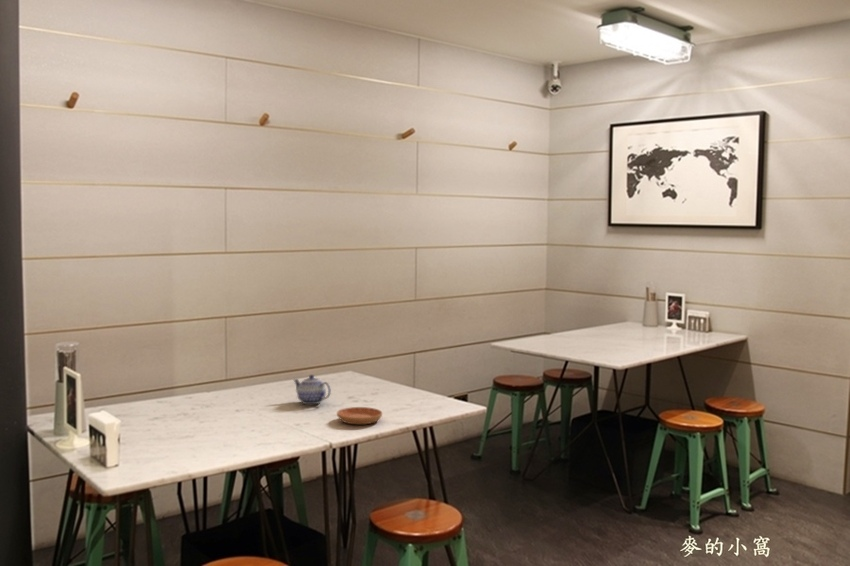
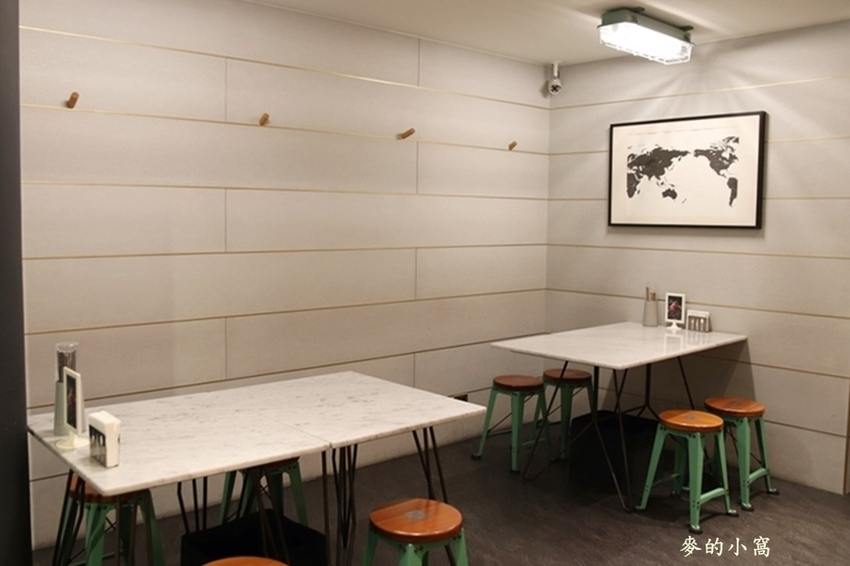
- teapot (311, 388)
- saucer (359, 416)
